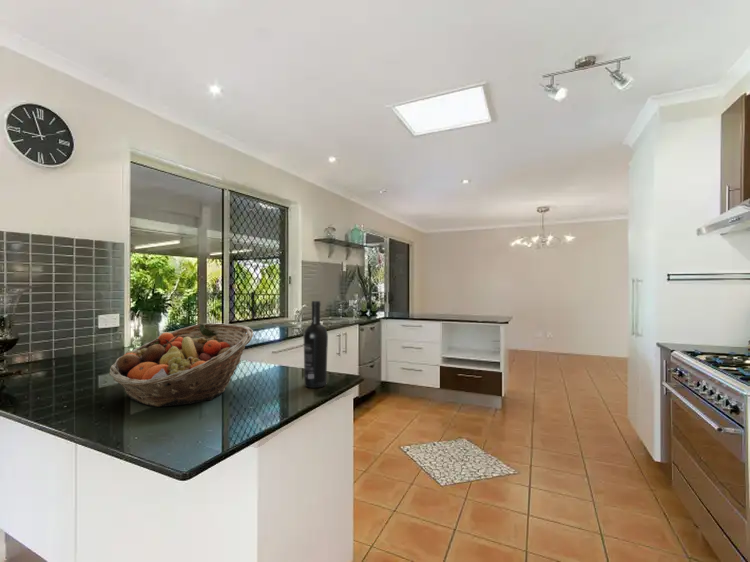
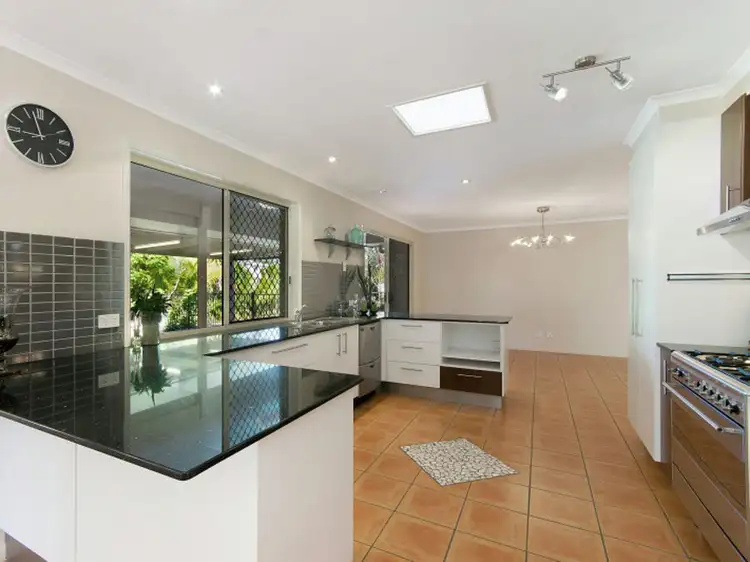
- fruit basket (185, 359)
- wine bottle (315, 343)
